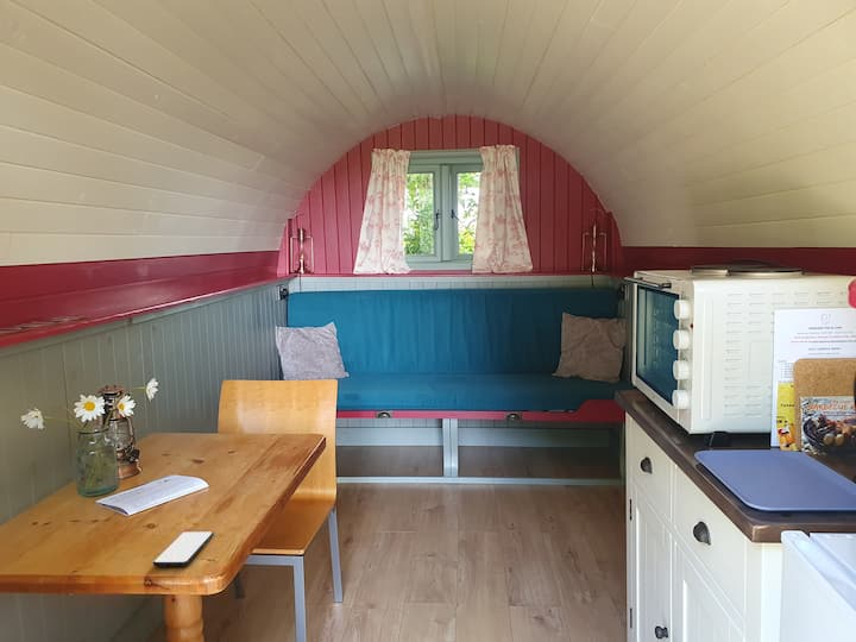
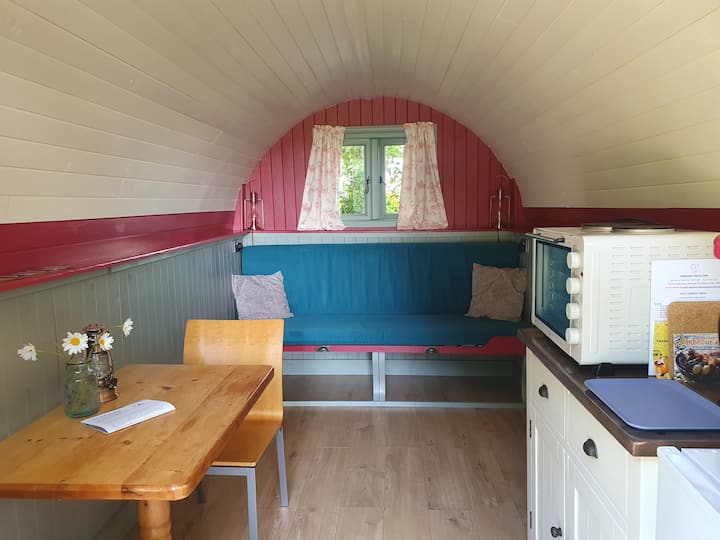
- smartphone (184, 548)
